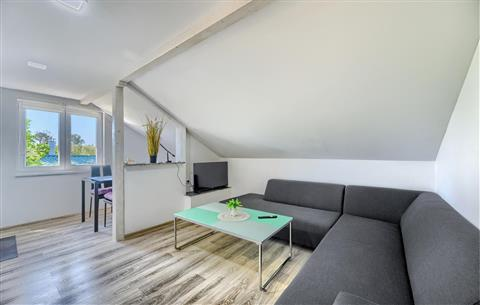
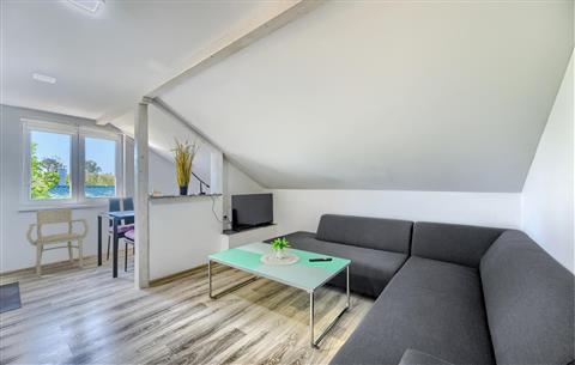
+ armchair (56, 238)
